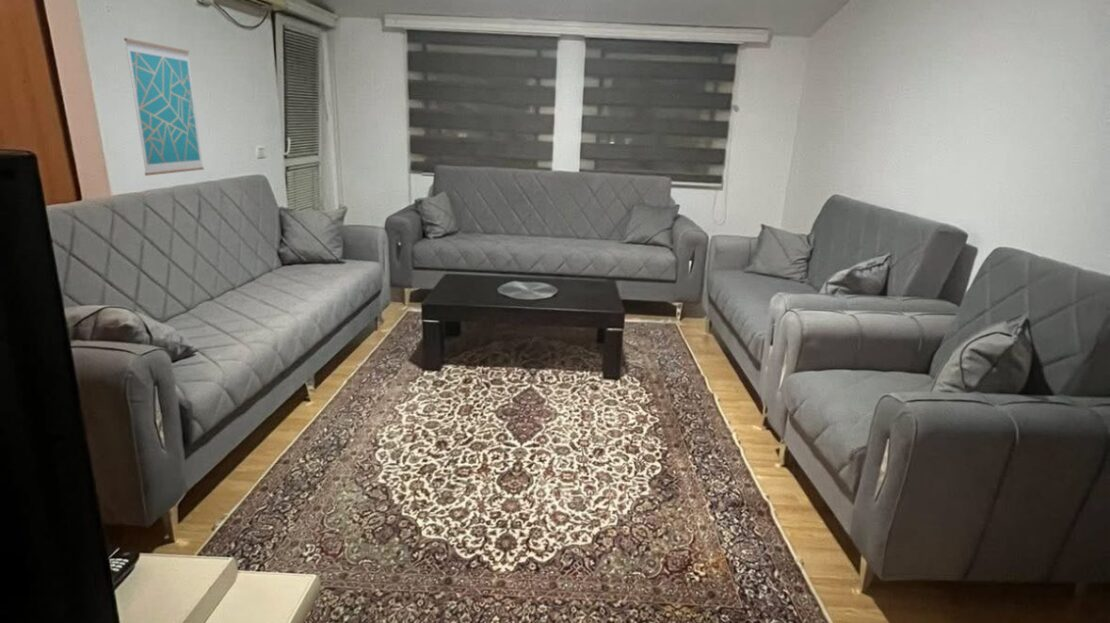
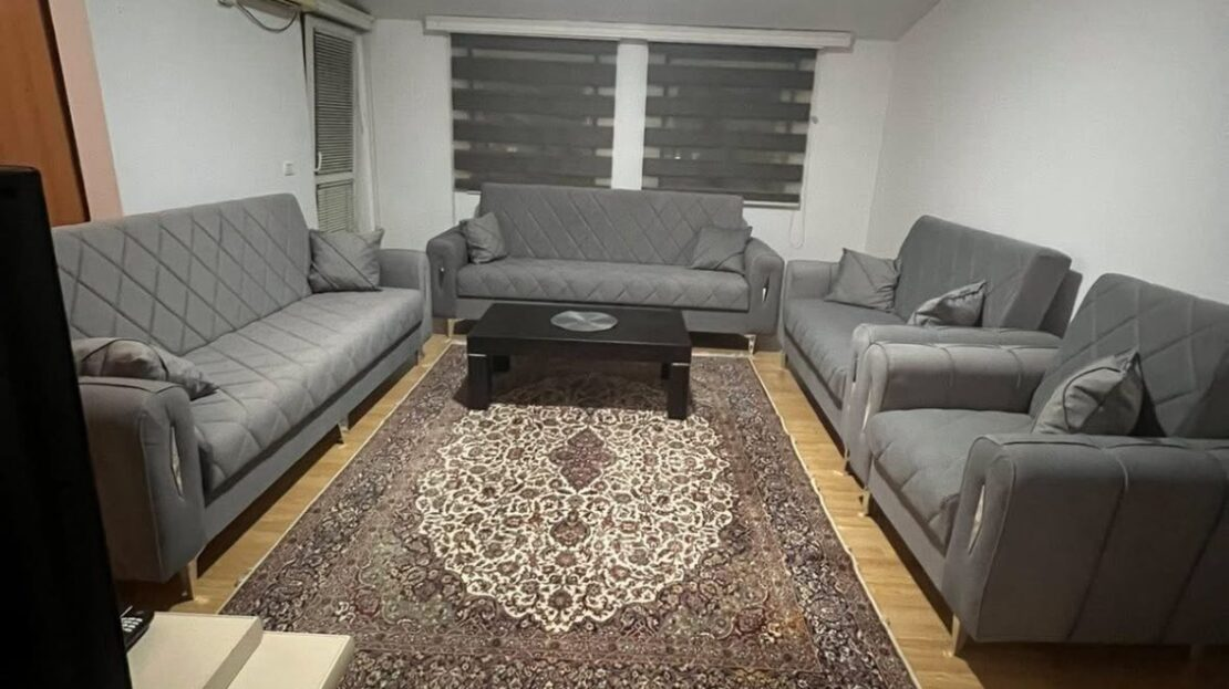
- wall art (167, 110)
